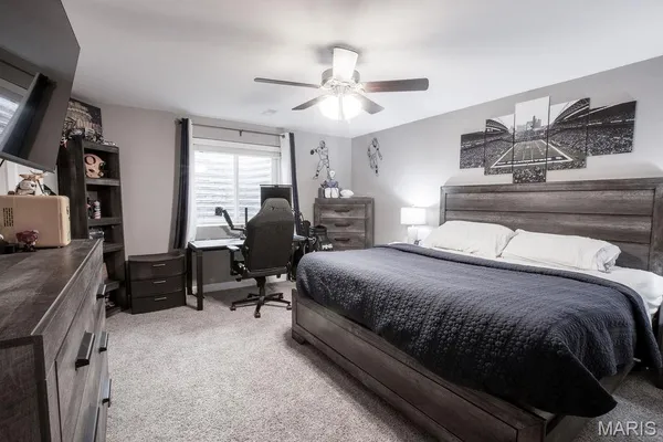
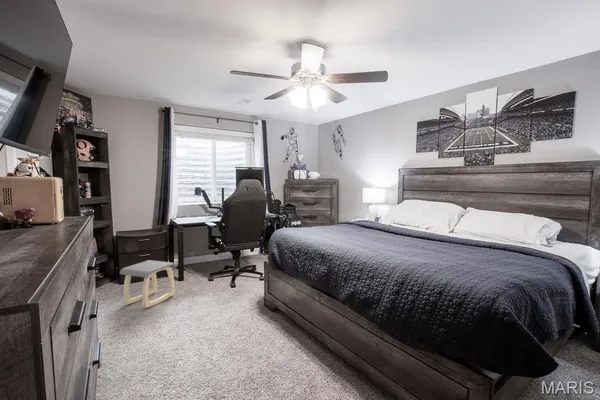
+ stool (148, 282)
